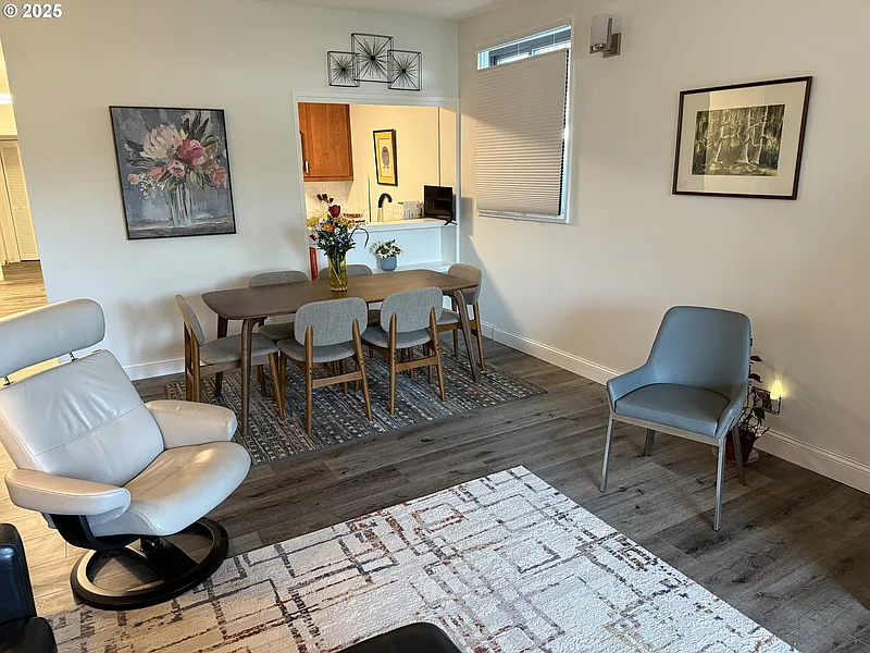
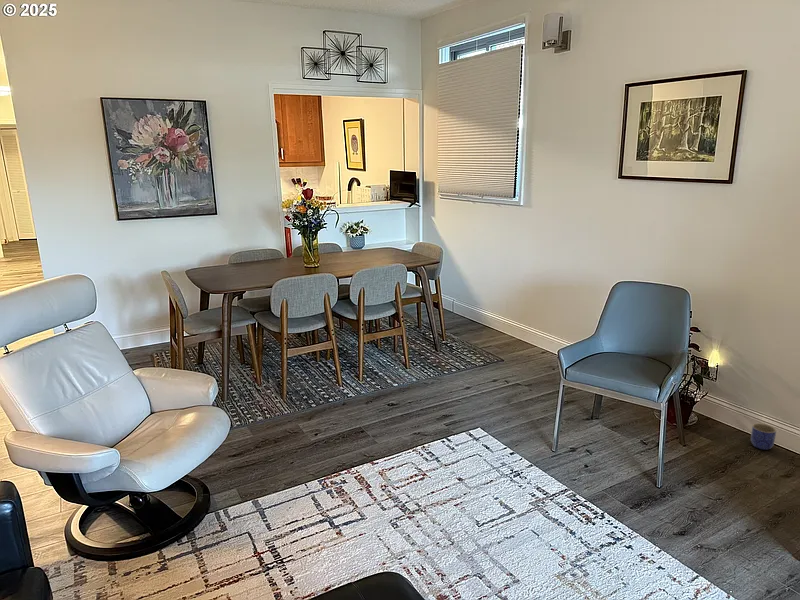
+ planter (762, 437)
